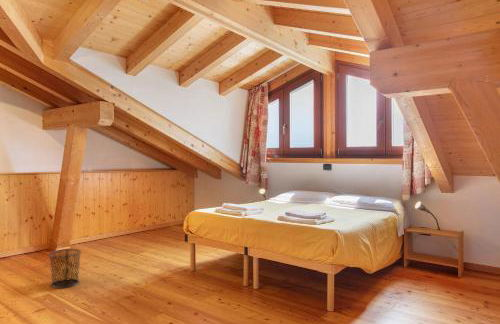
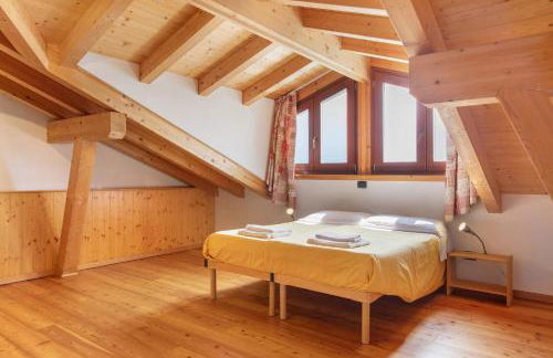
- waste bin (65, 268)
